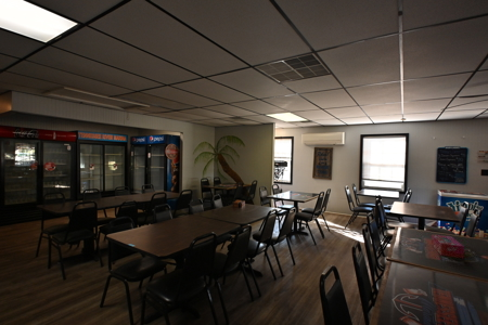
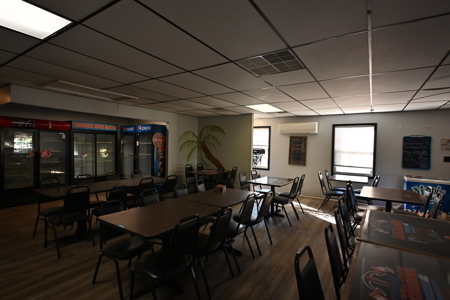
- tissue box (446, 245)
